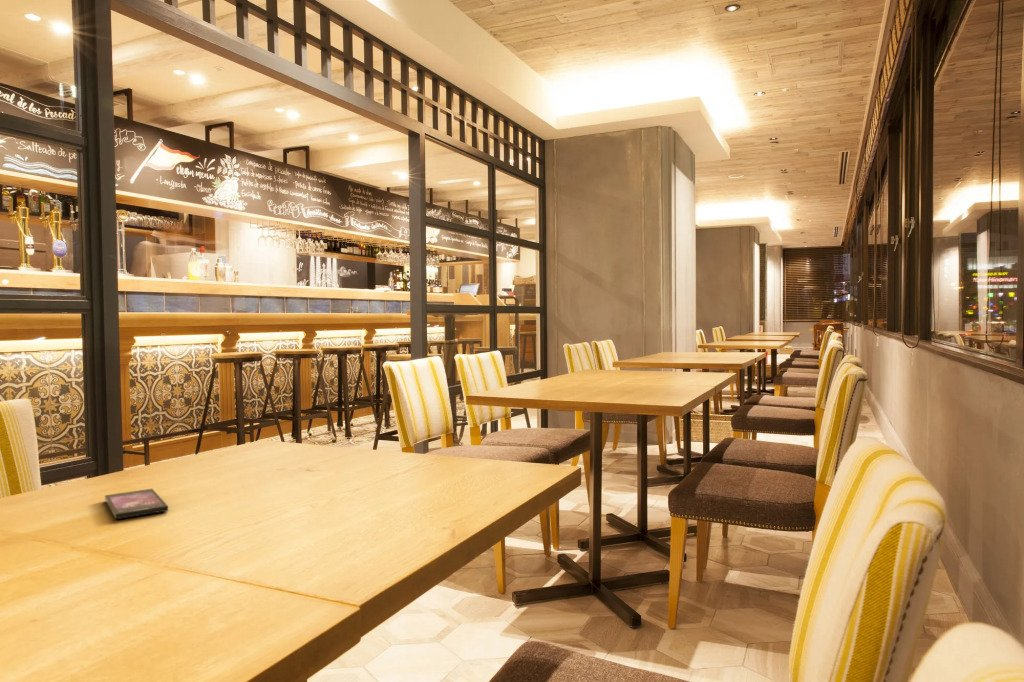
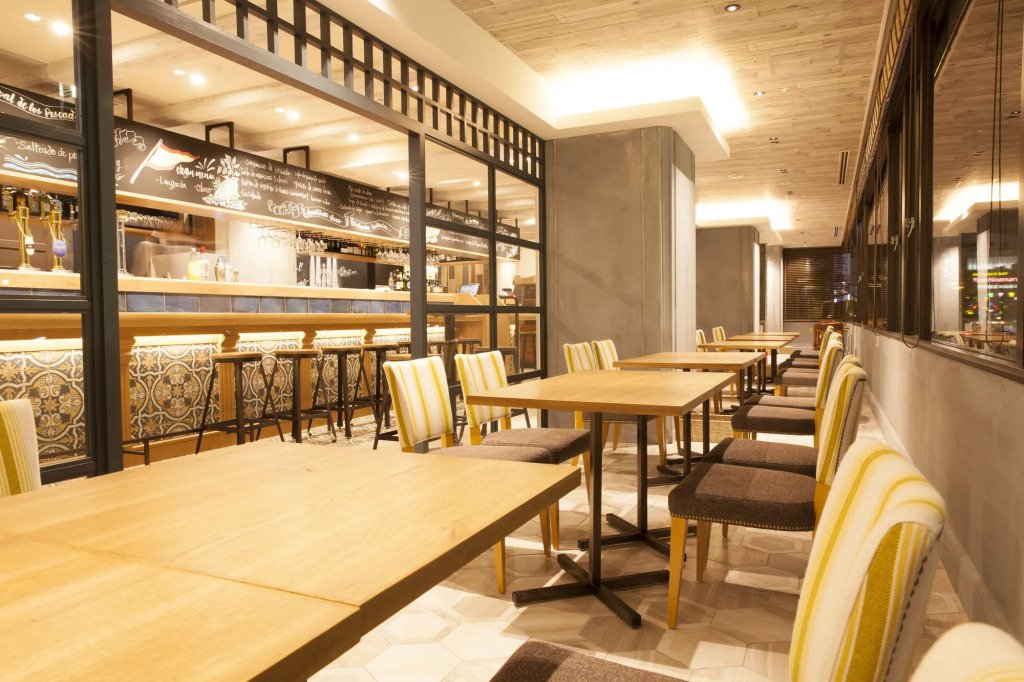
- smartphone (135, 502)
